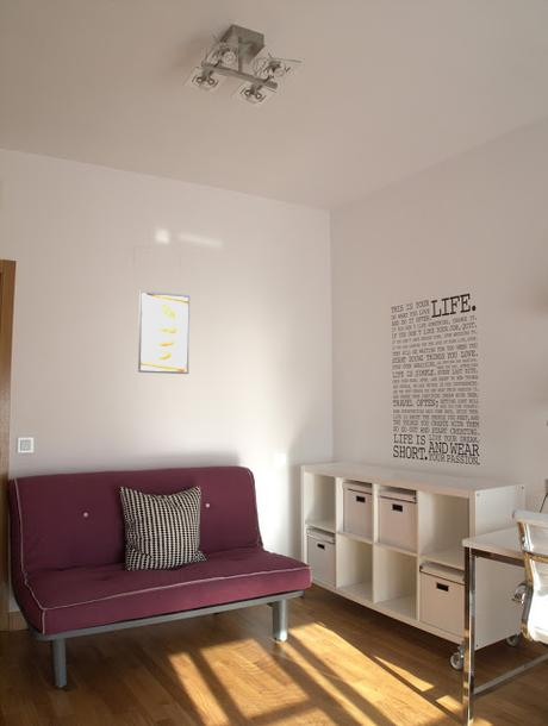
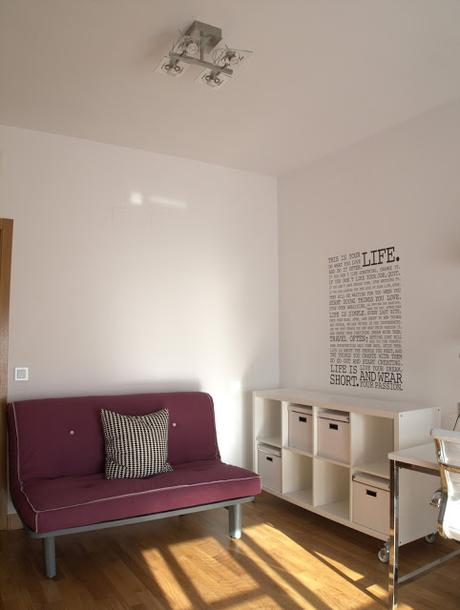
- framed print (164, 332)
